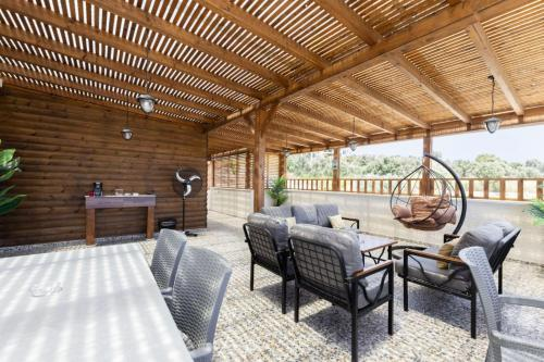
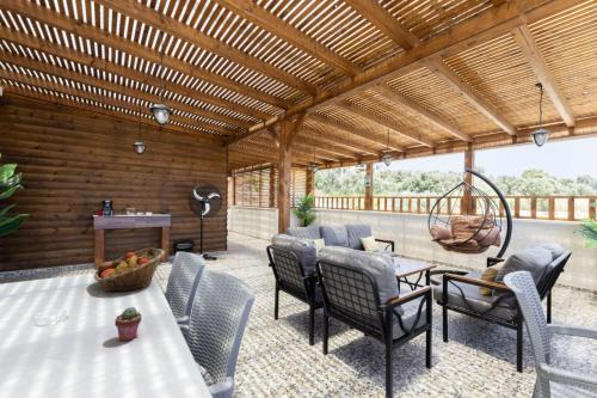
+ fruit basket (130, 268)
+ potted succulent (128, 323)
